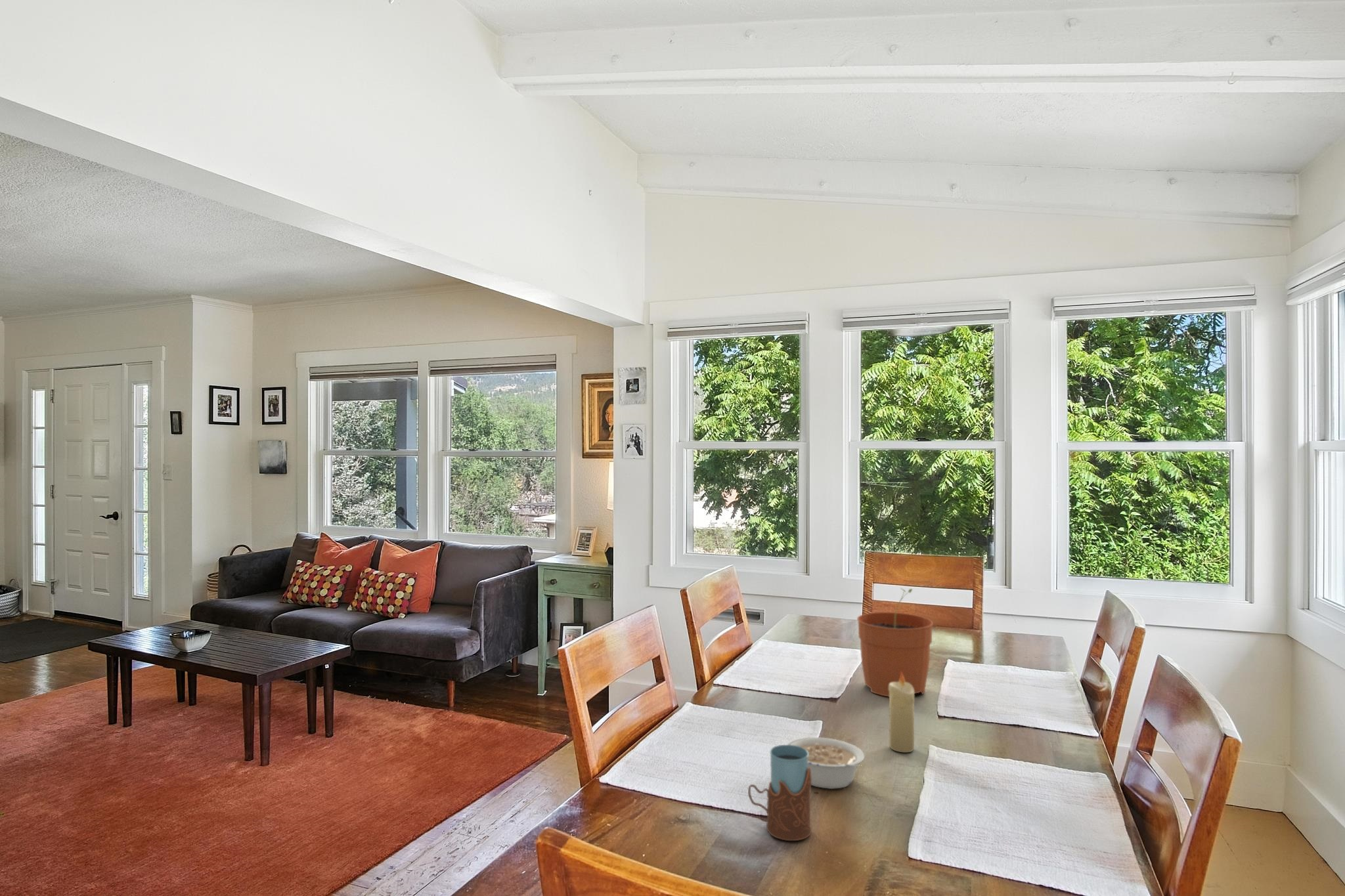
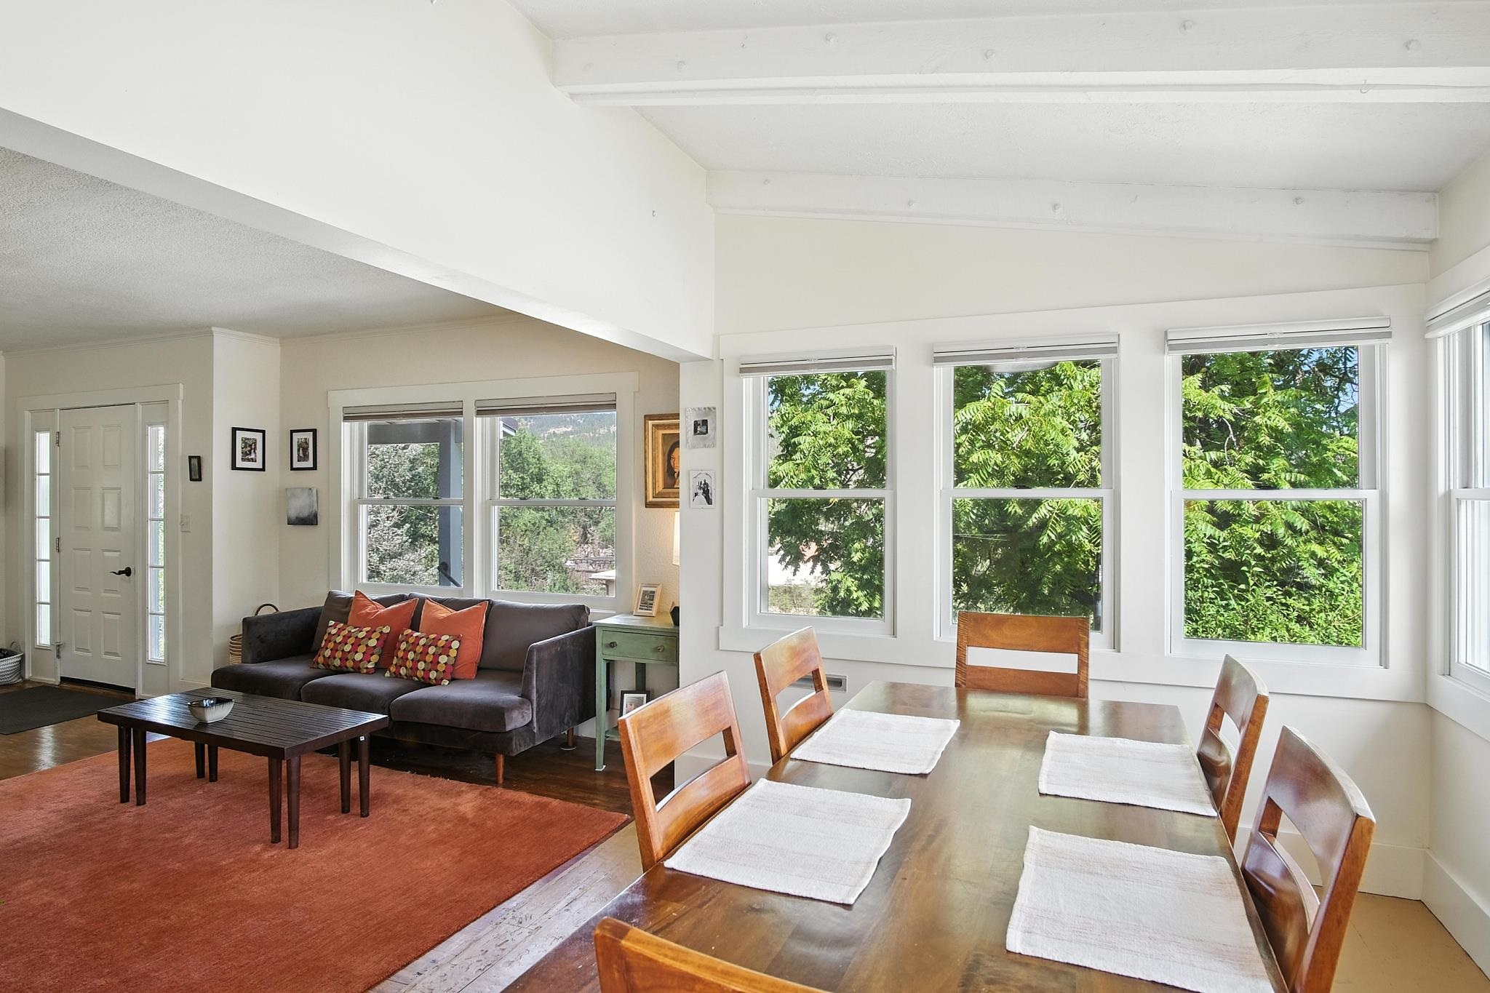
- legume (827, 762)
- drinking glass (779, 789)
- plant pot (894, 637)
- candle (902, 710)
